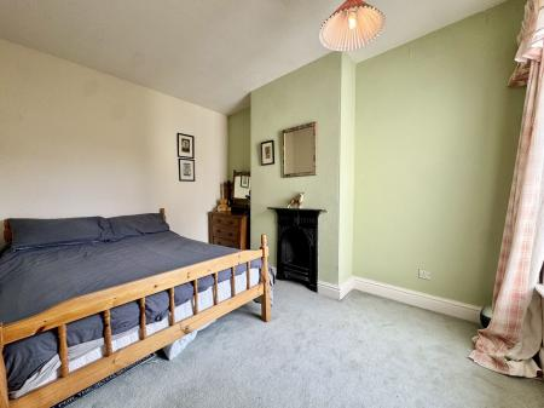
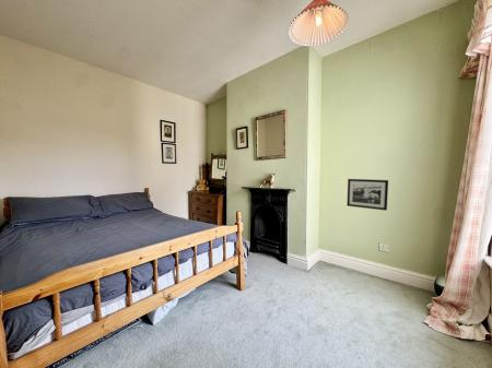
+ picture frame (366, 193)
